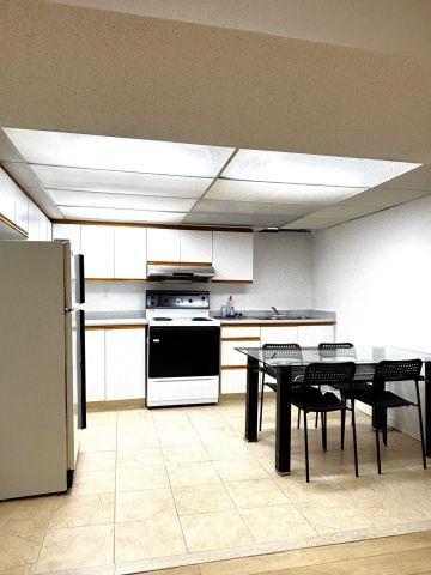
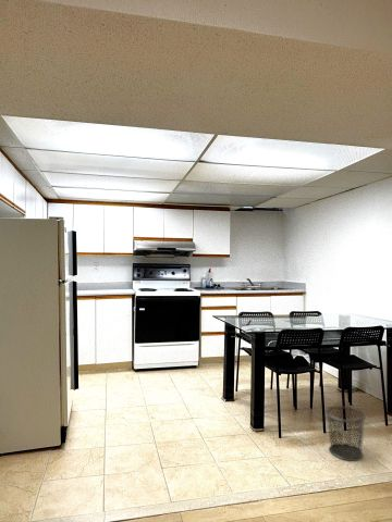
+ waste bin (344, 432)
